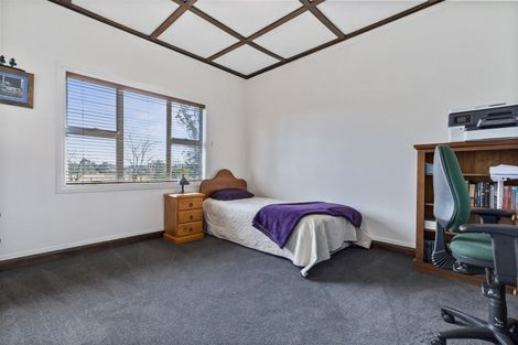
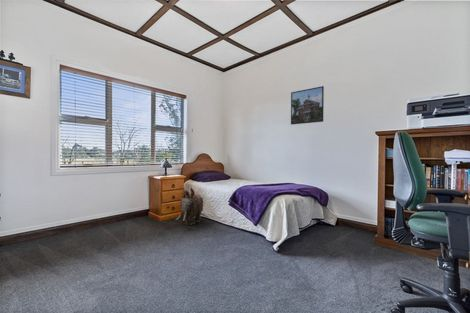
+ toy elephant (190, 205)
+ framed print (306, 106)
